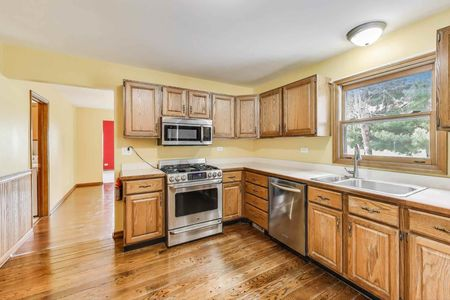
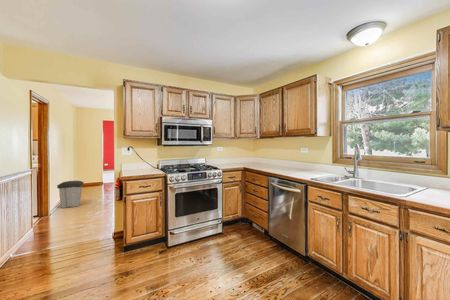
+ trash can (71, 193)
